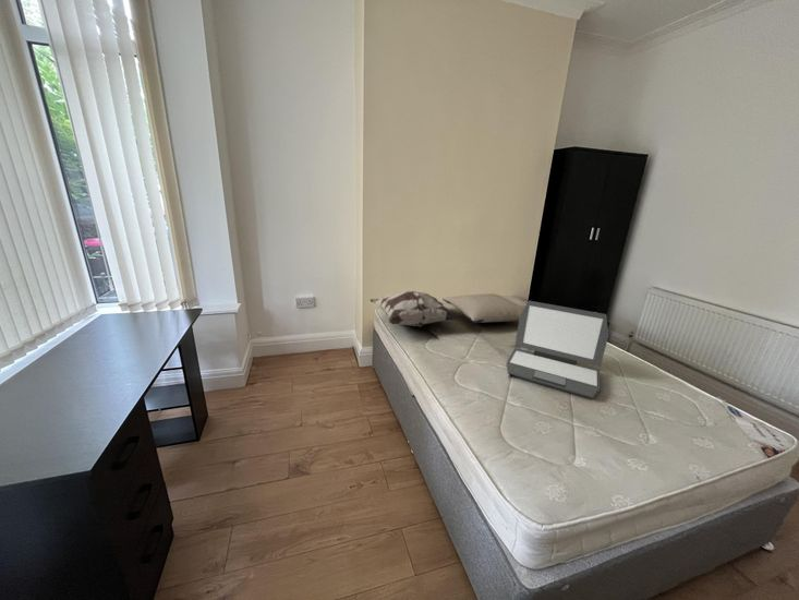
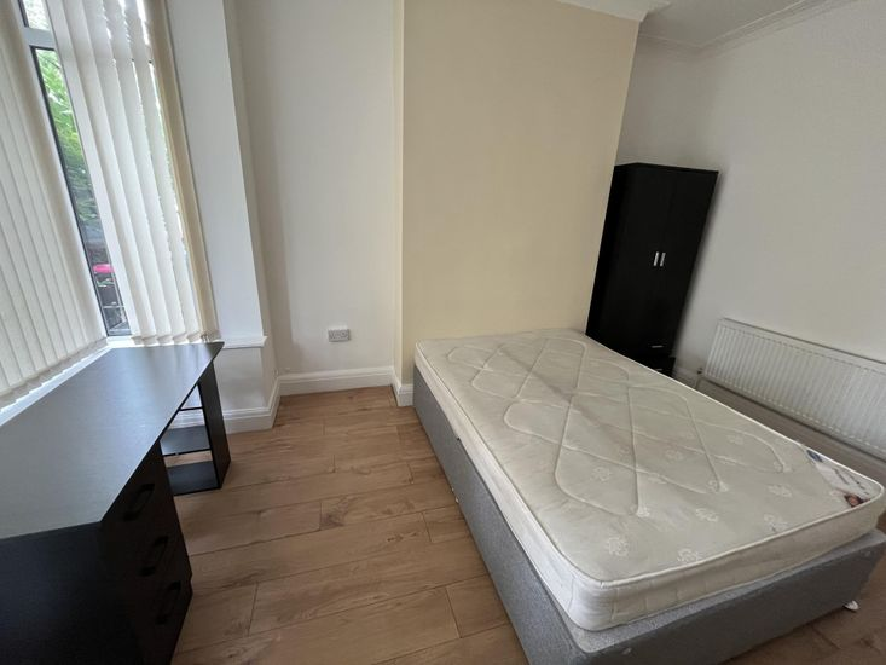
- pillow (485, 308)
- decorative pillow (411, 308)
- laptop (556, 345)
